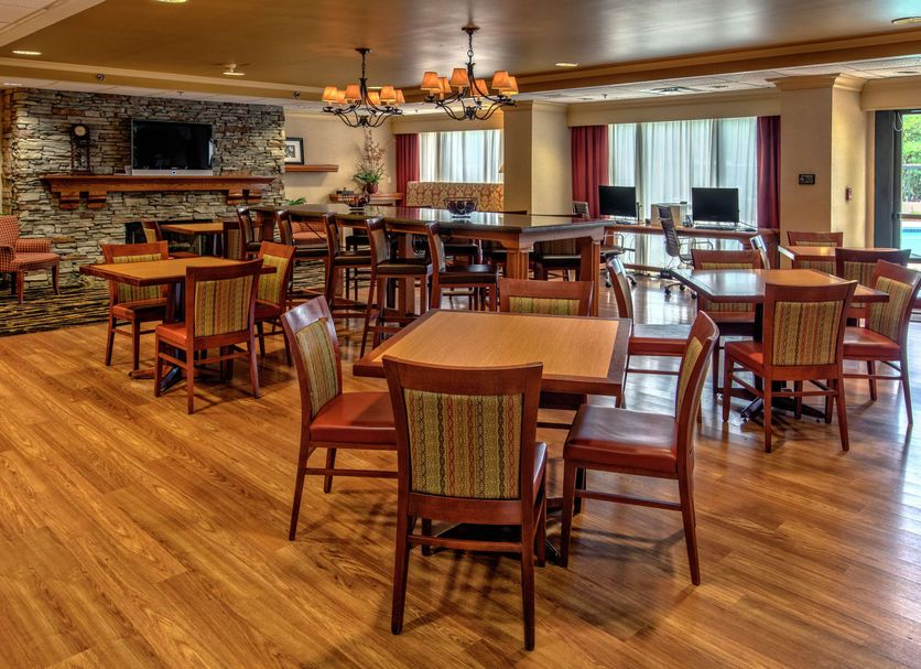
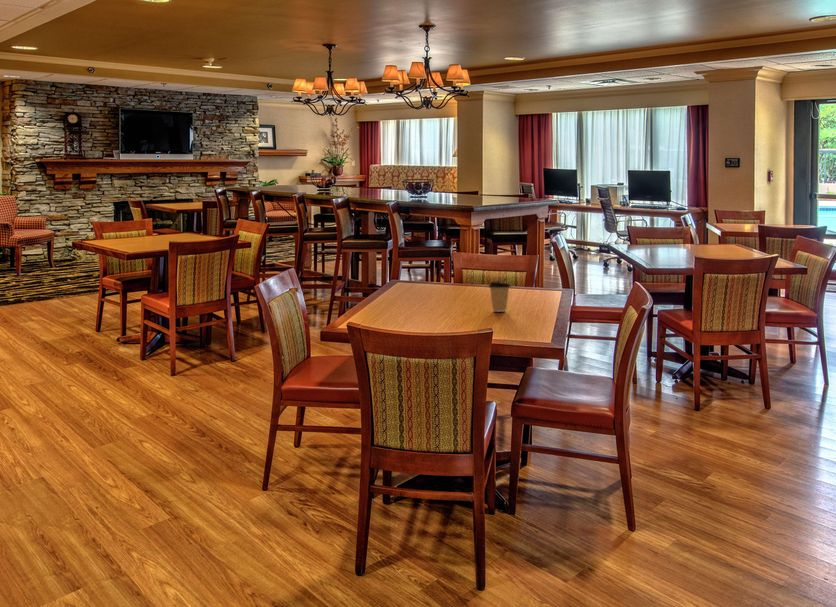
+ coffee cup (499, 296)
